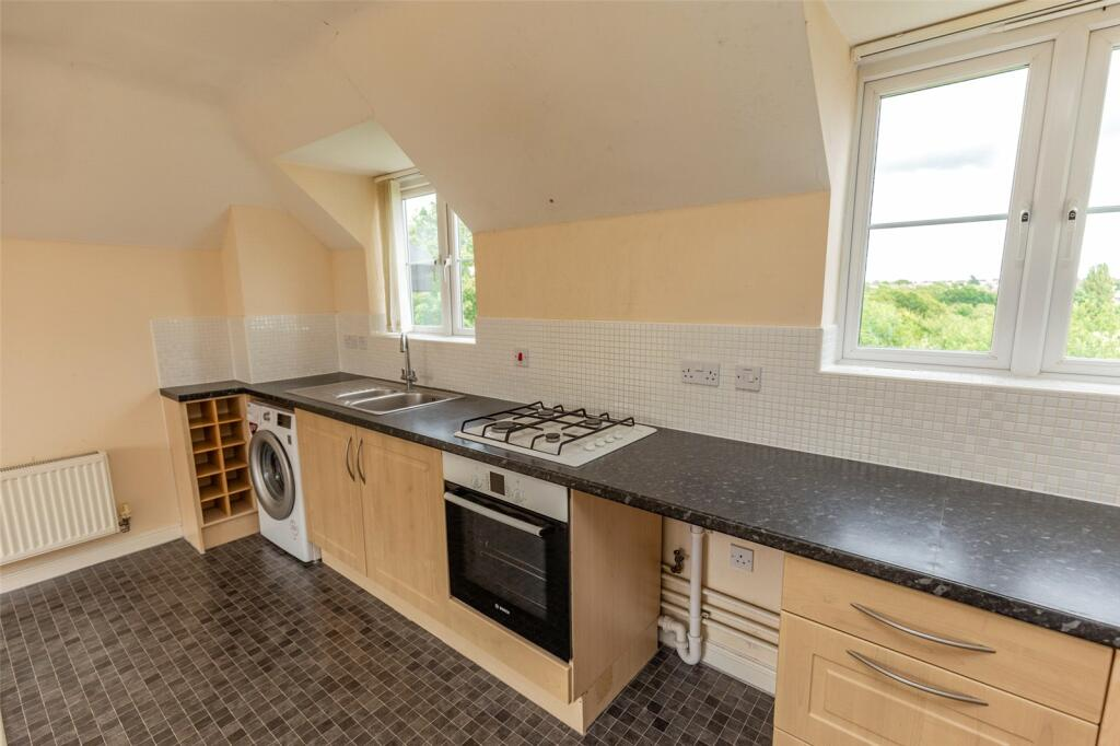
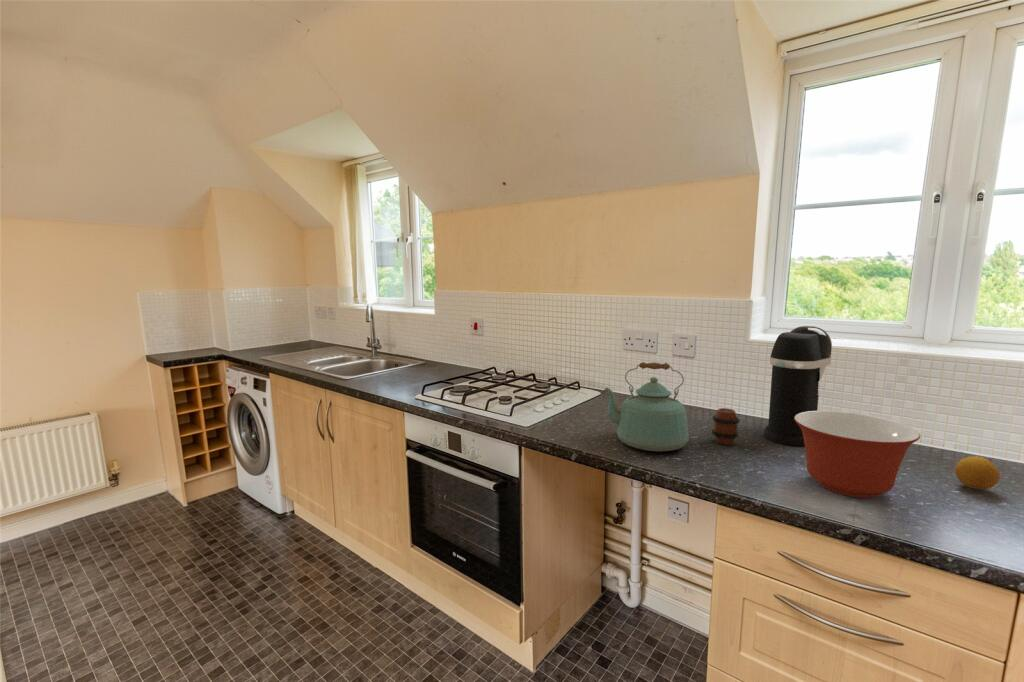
+ fruit (976, 472)
+ kettle (645, 402)
+ mixing bowl (850, 455)
+ coffee maker (798, 382)
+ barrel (725, 426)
